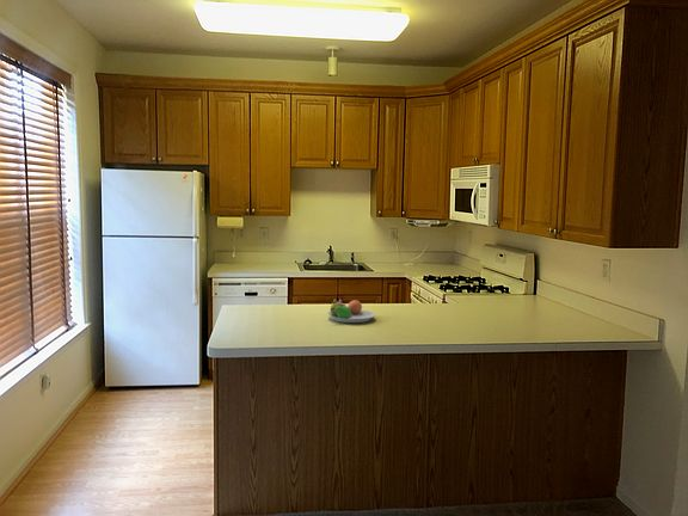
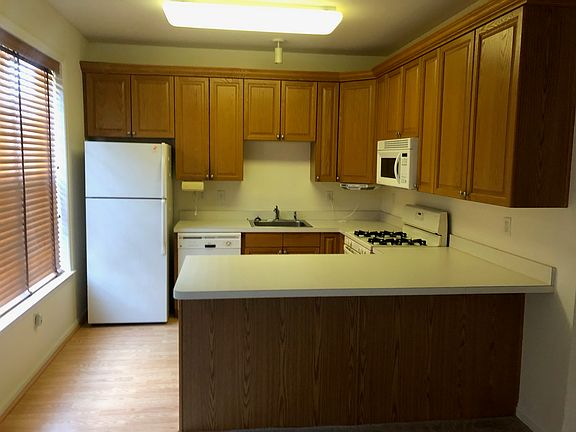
- fruit bowl (349, 309)
